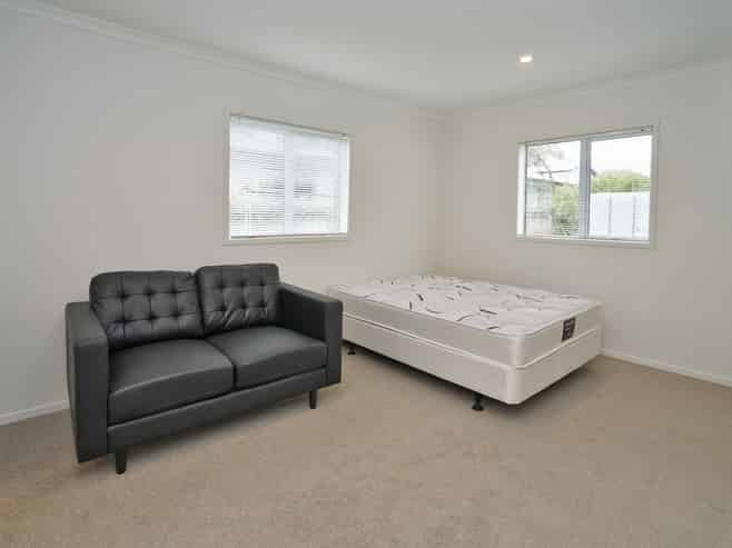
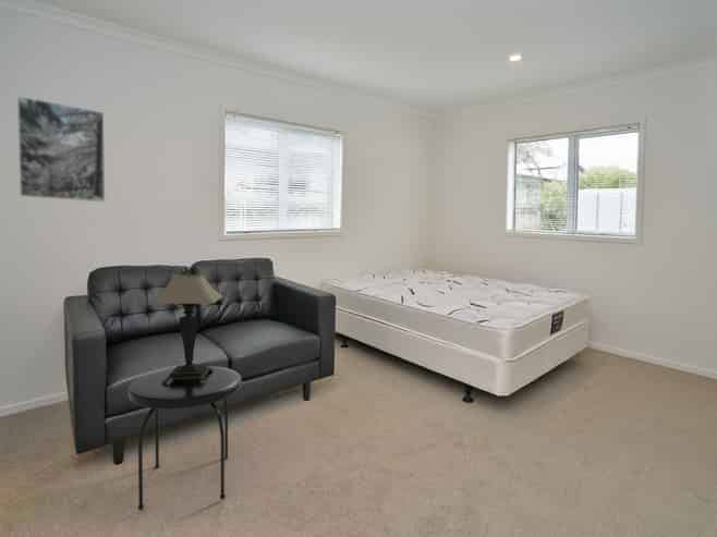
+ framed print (63, 151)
+ table lamp (189, 325)
+ side table (185, 407)
